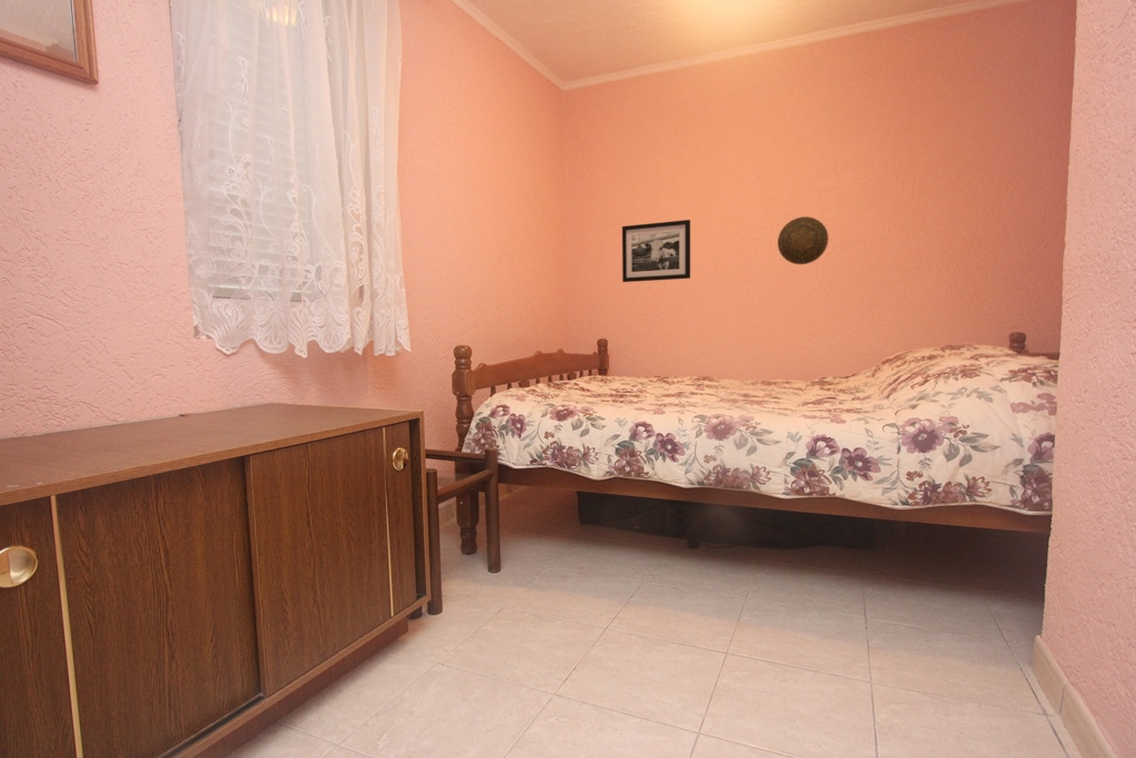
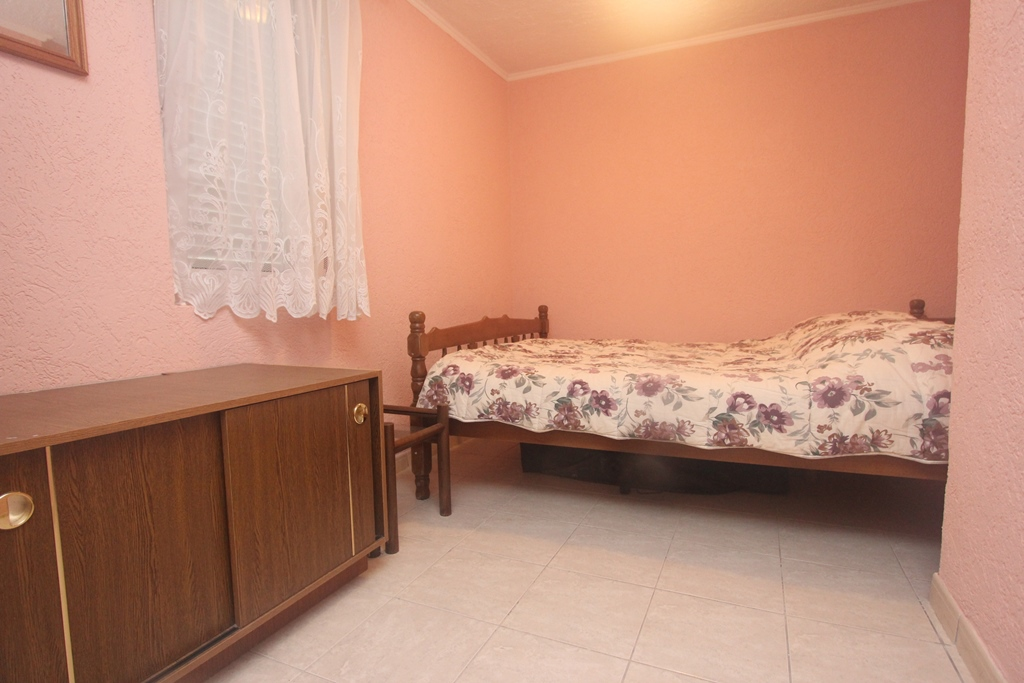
- decorative plate (802, 240)
- picture frame (656, 251)
